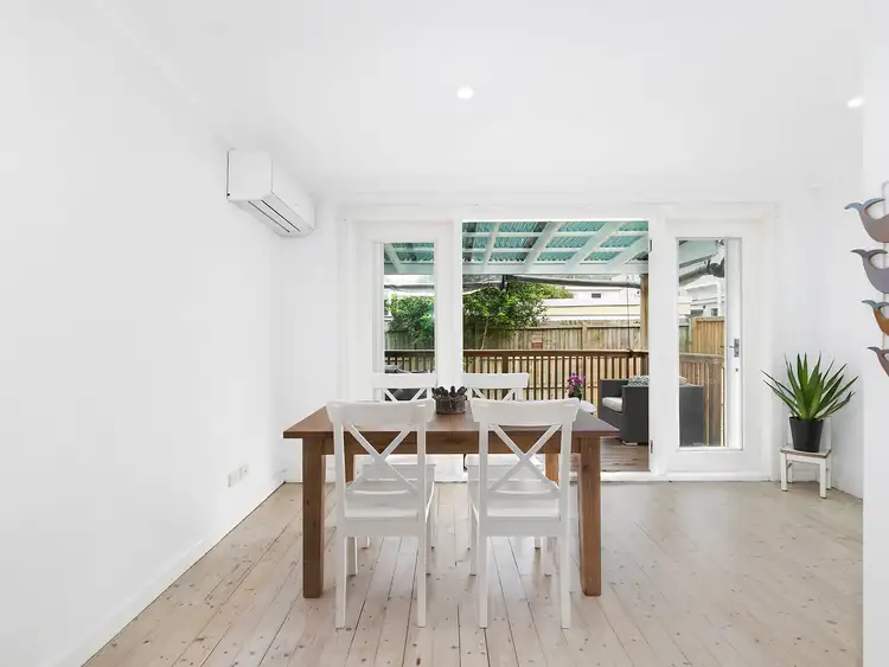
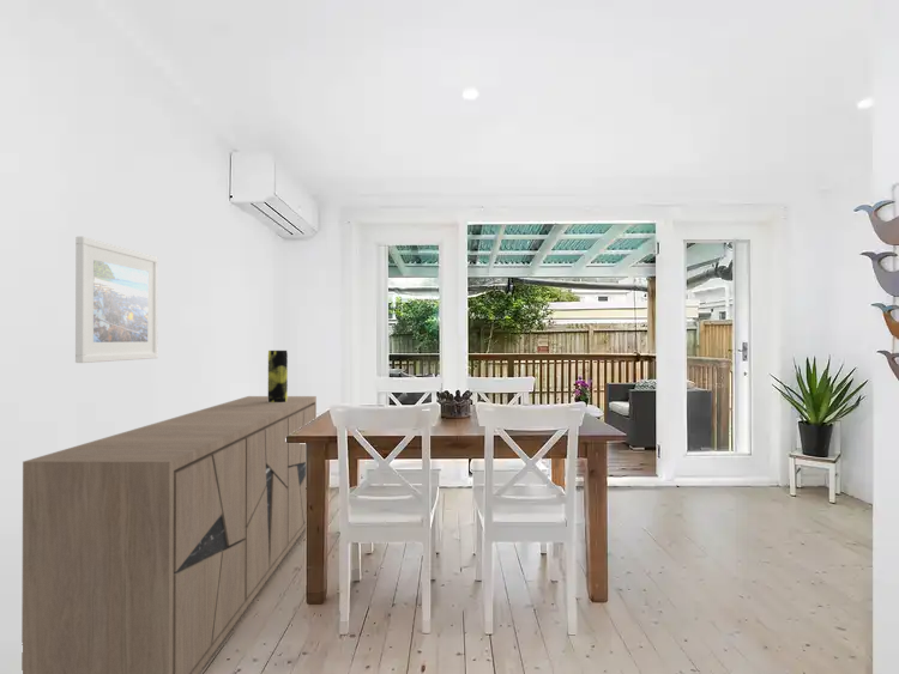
+ vase (277, 375)
+ sideboard (223, 502)
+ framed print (121, 304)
